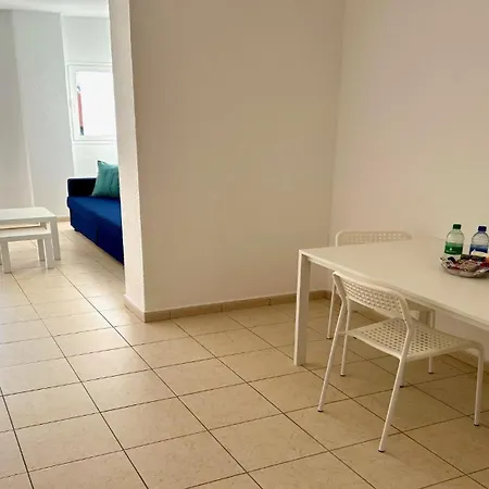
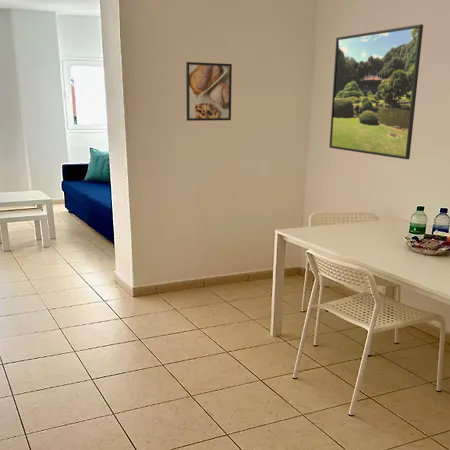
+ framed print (370, 94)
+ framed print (209, 92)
